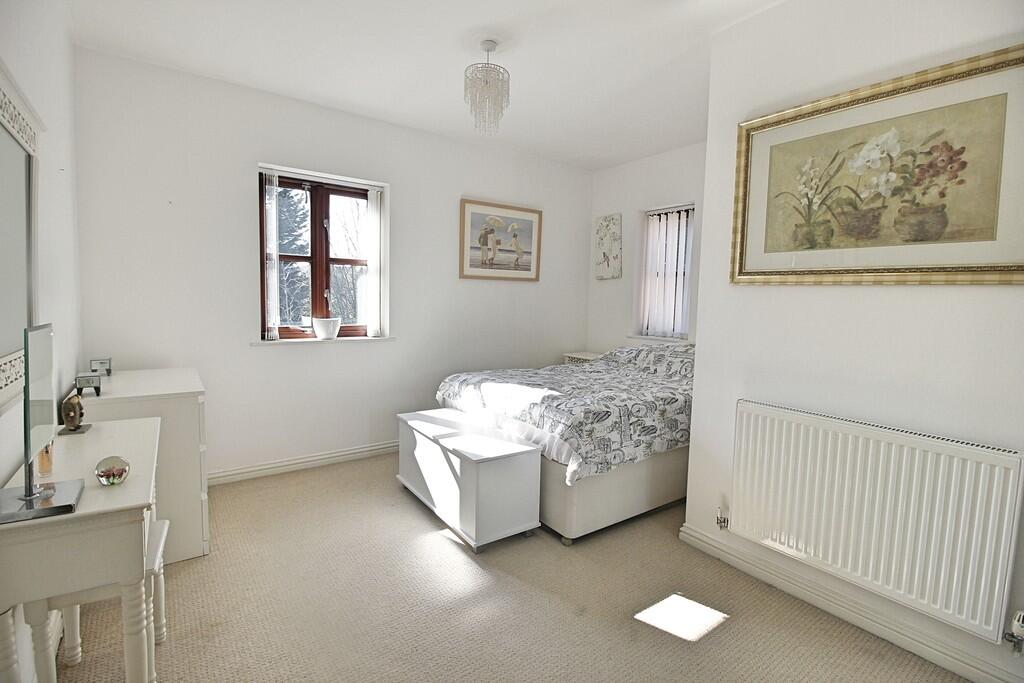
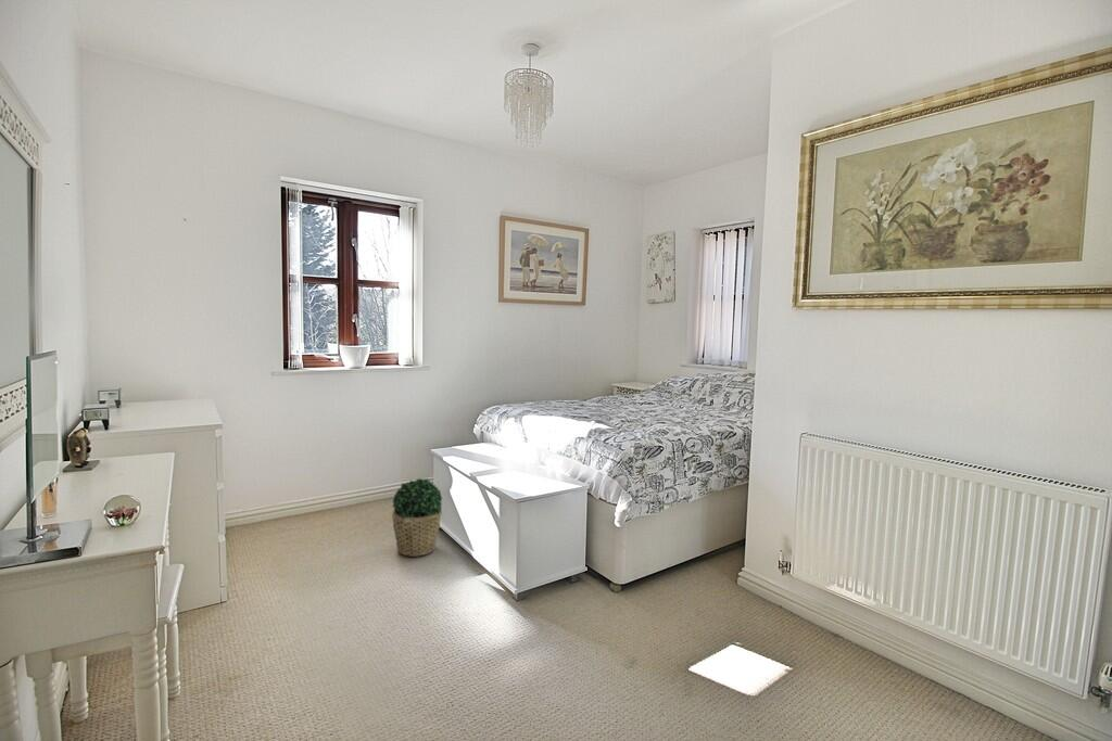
+ potted plant (417, 514)
